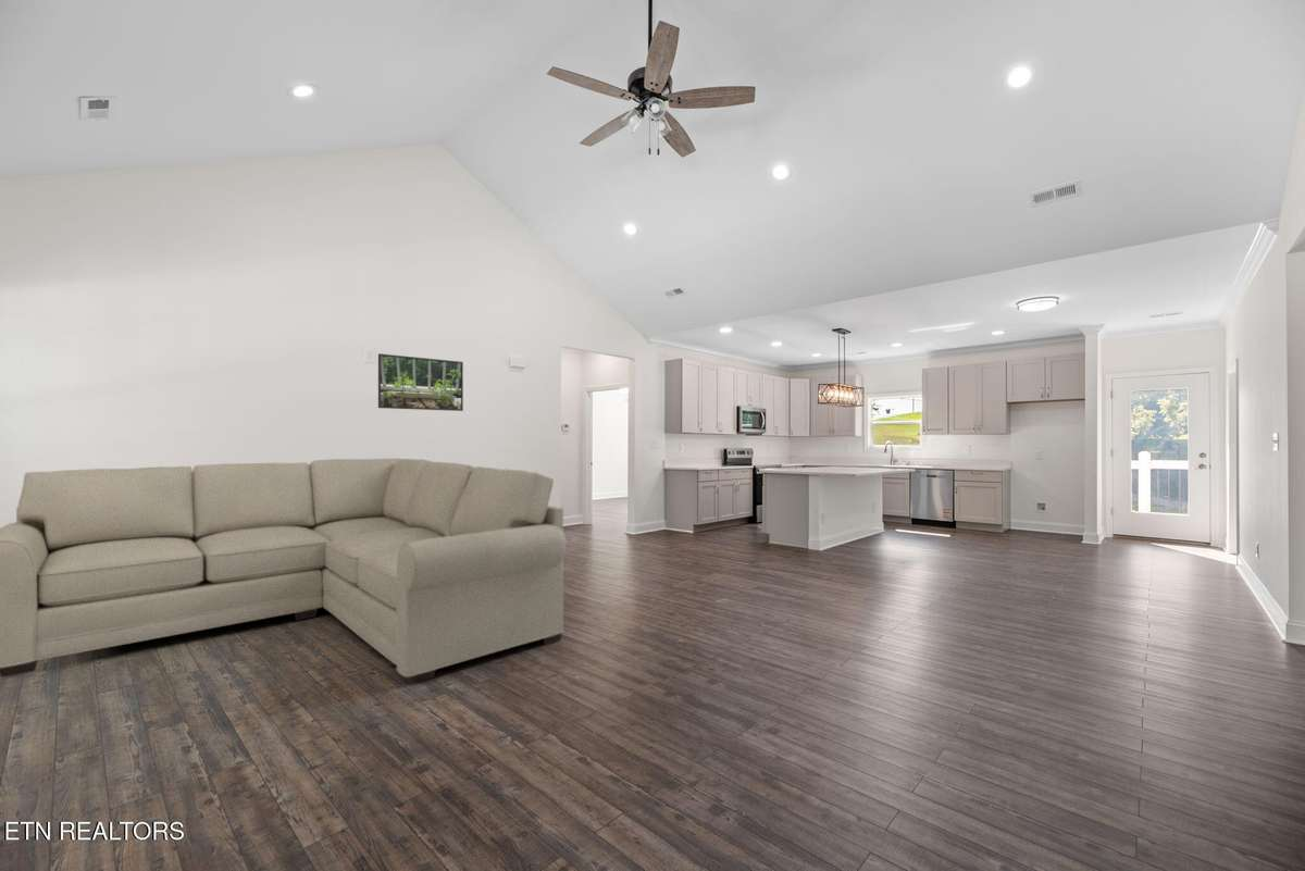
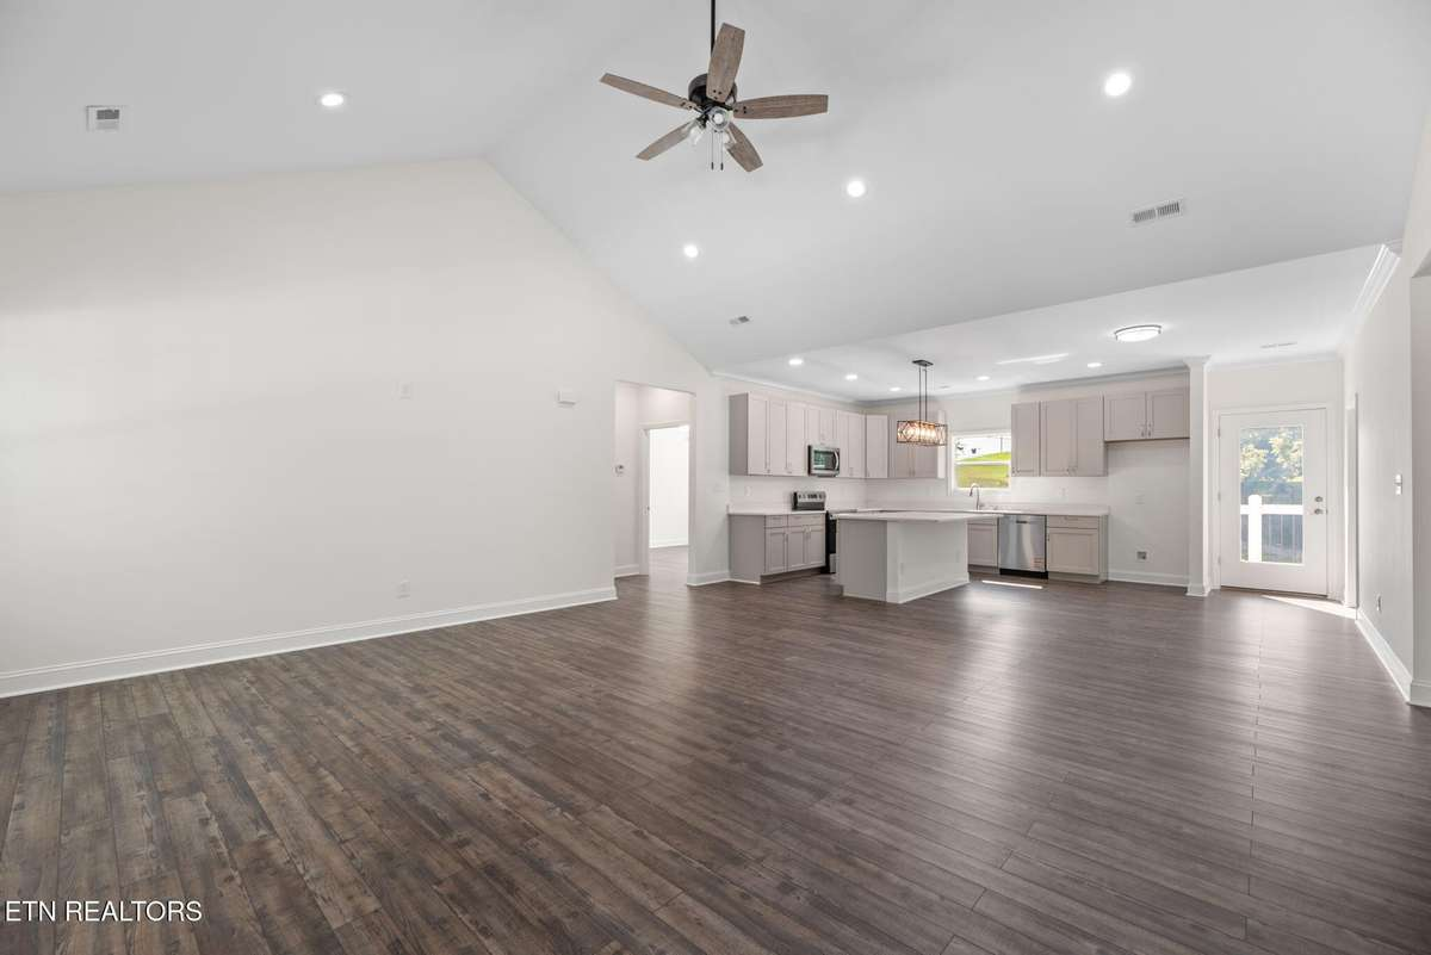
- sofa (278, 553)
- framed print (422, 383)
